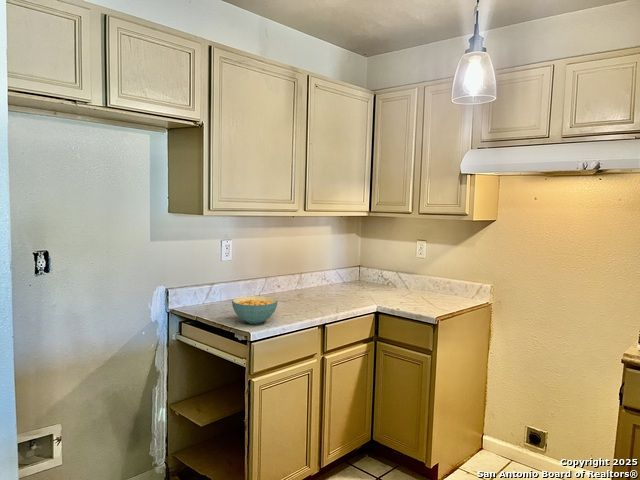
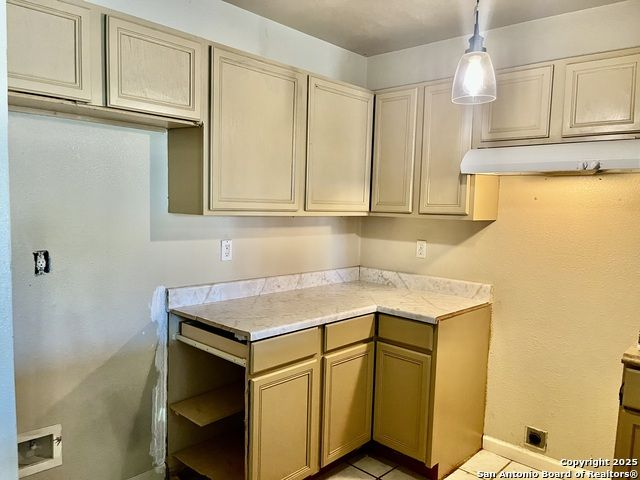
- cereal bowl (254, 311)
